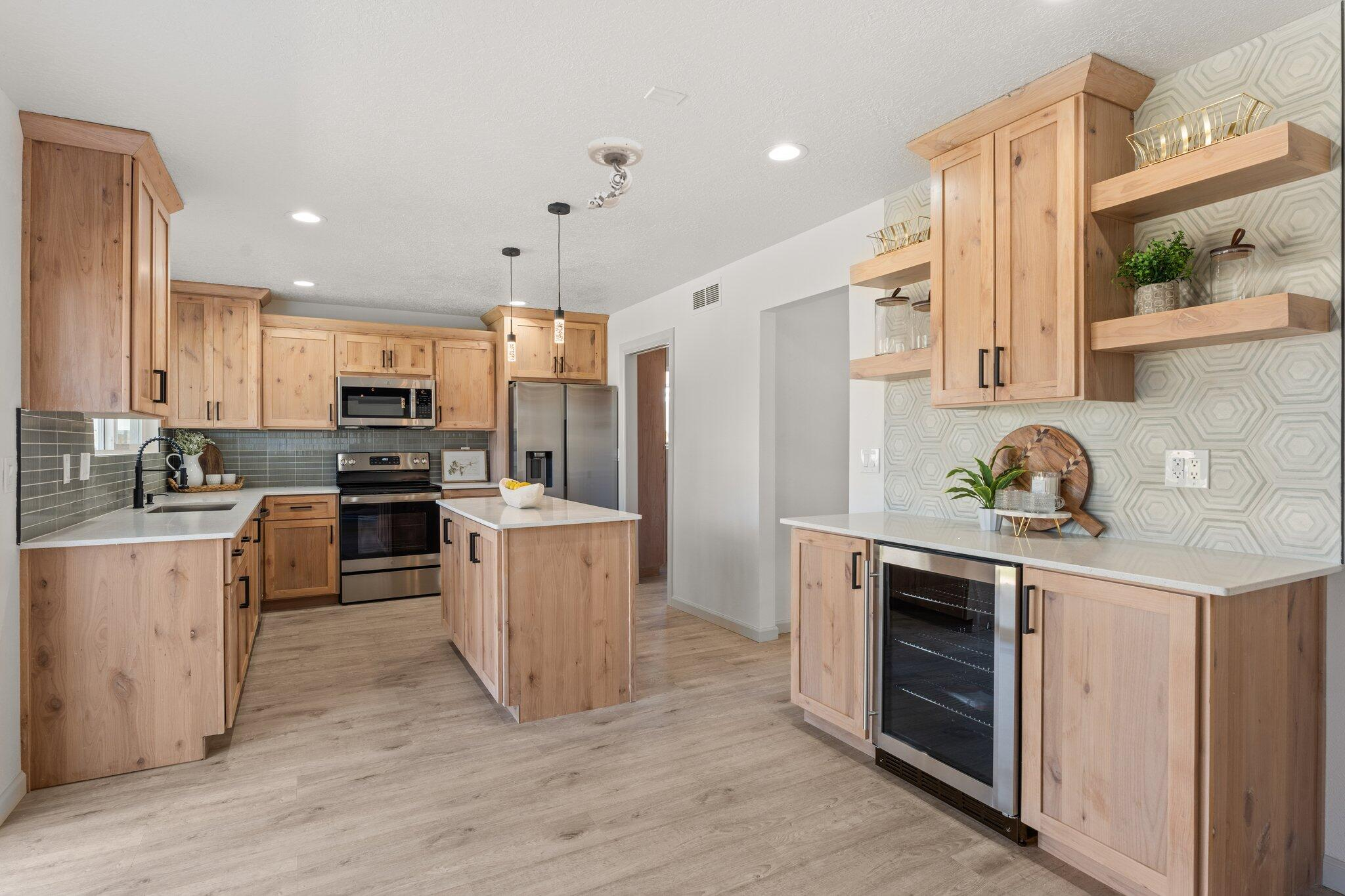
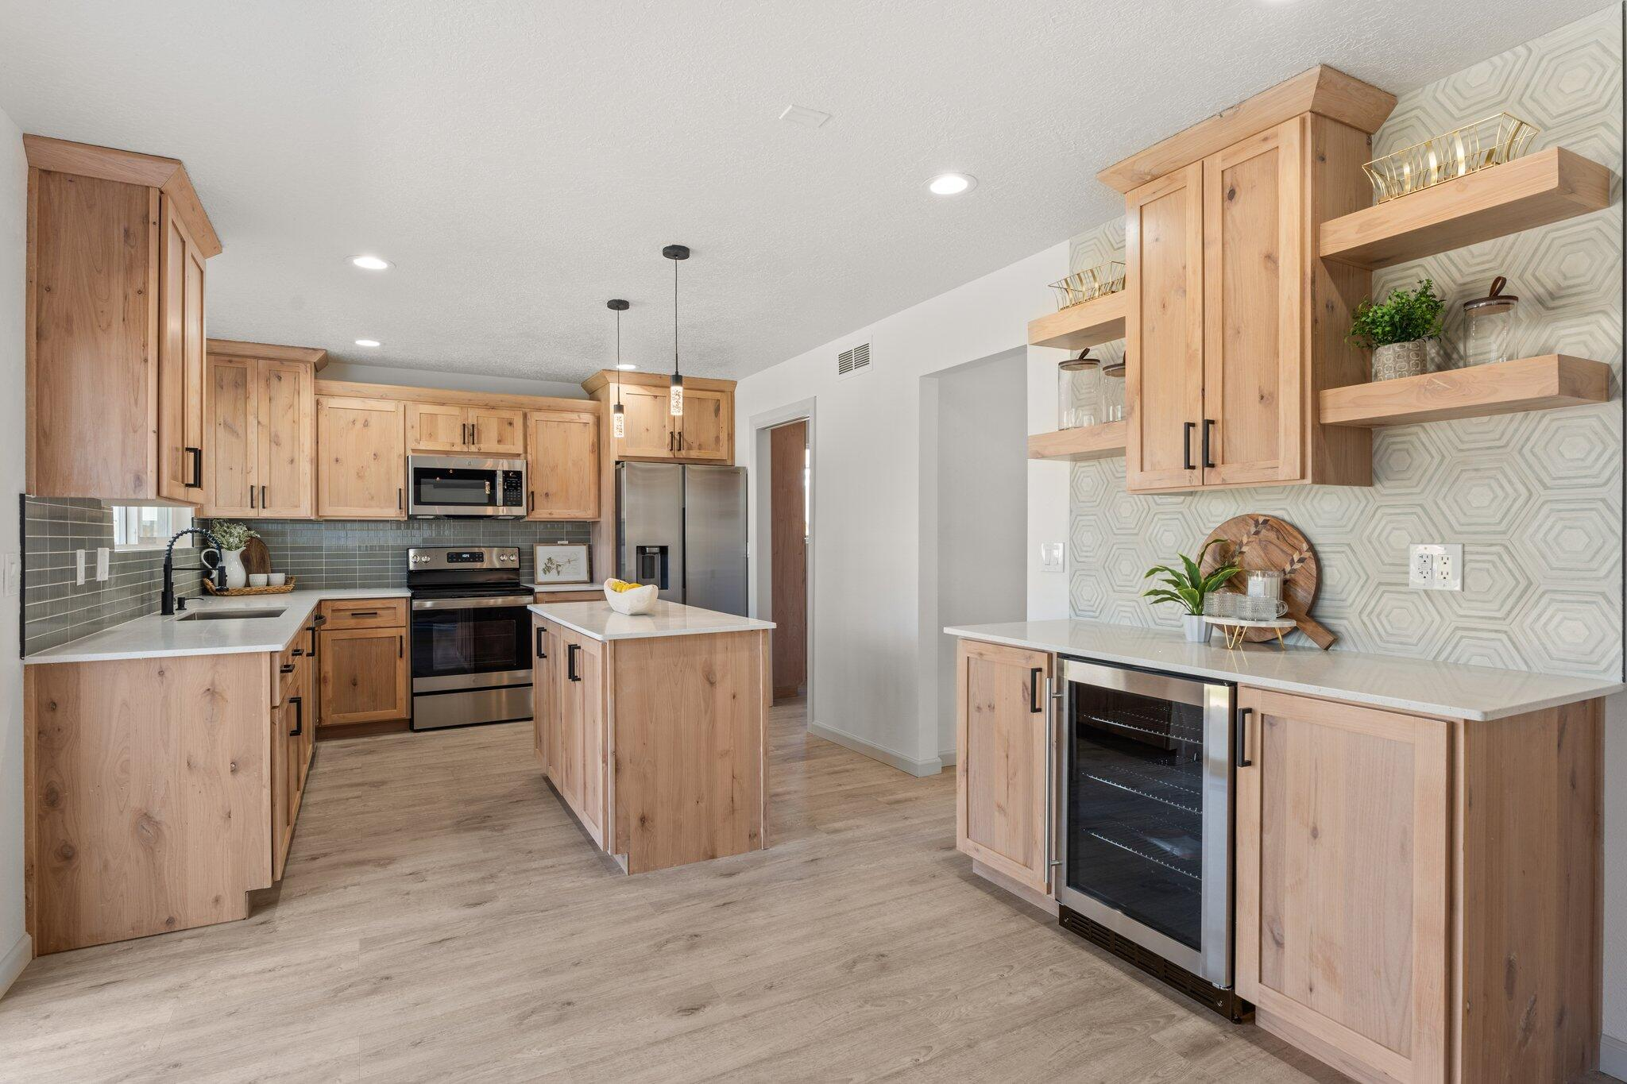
- security camera (615, 178)
